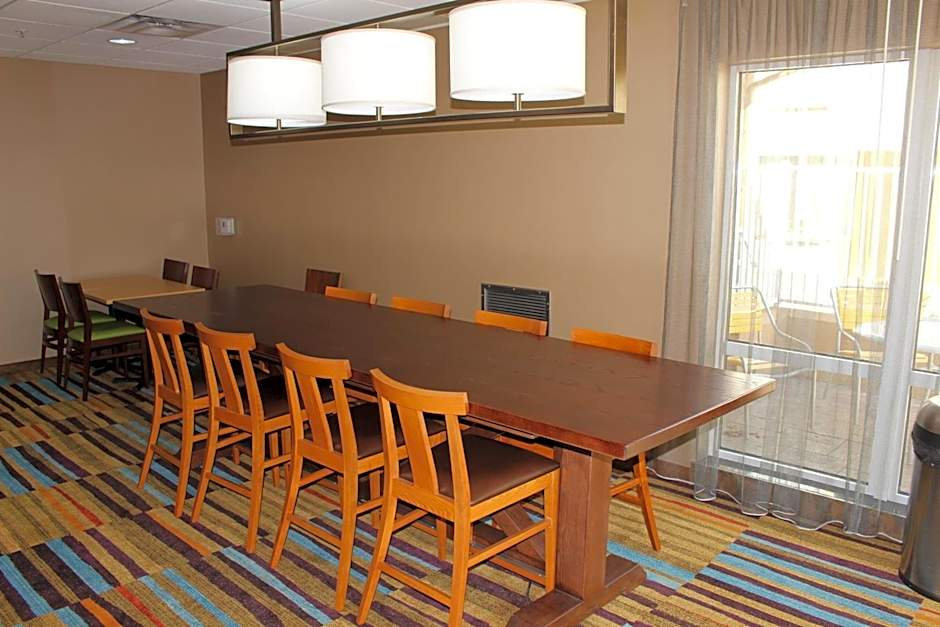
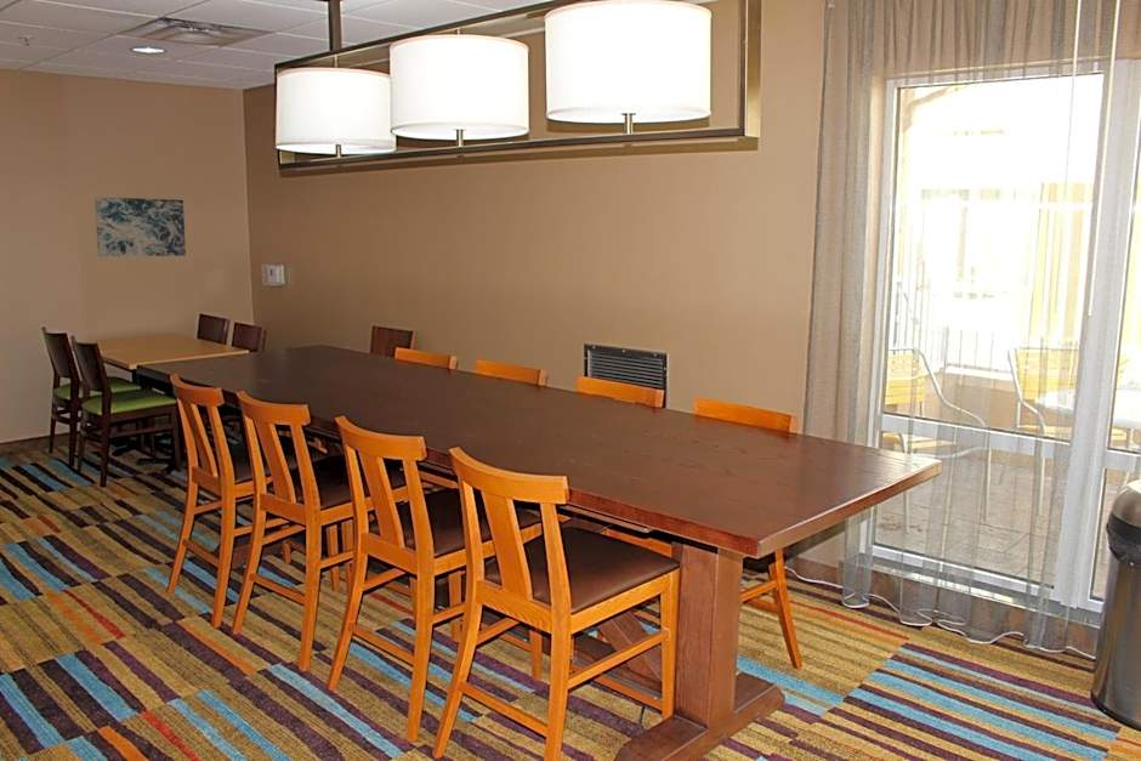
+ wall art (141, 227)
